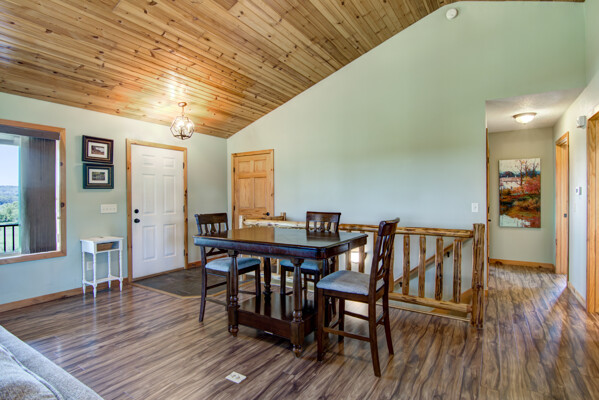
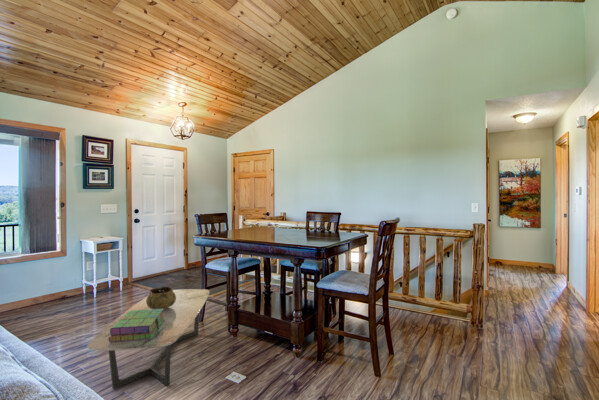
+ coffee table (162, 334)
+ stack of books (139, 323)
+ decorative bowl (161, 298)
